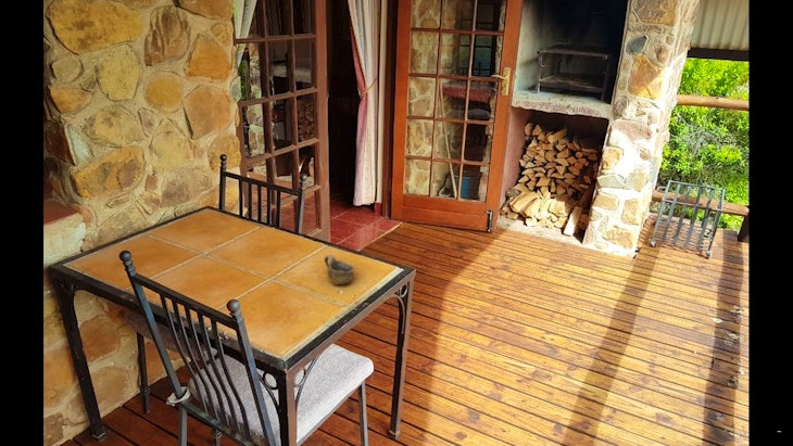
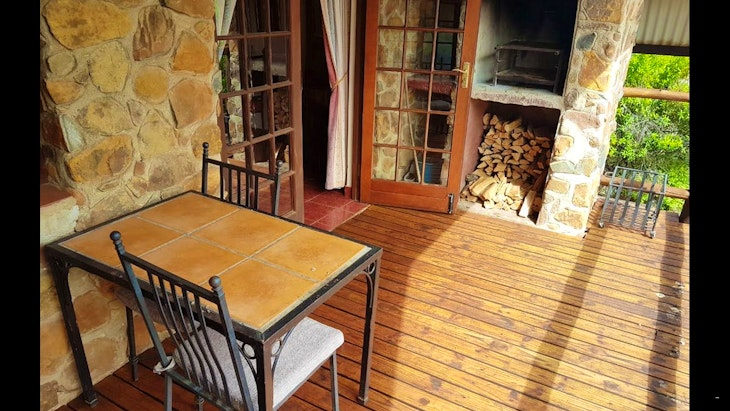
- cup (340, 270)
